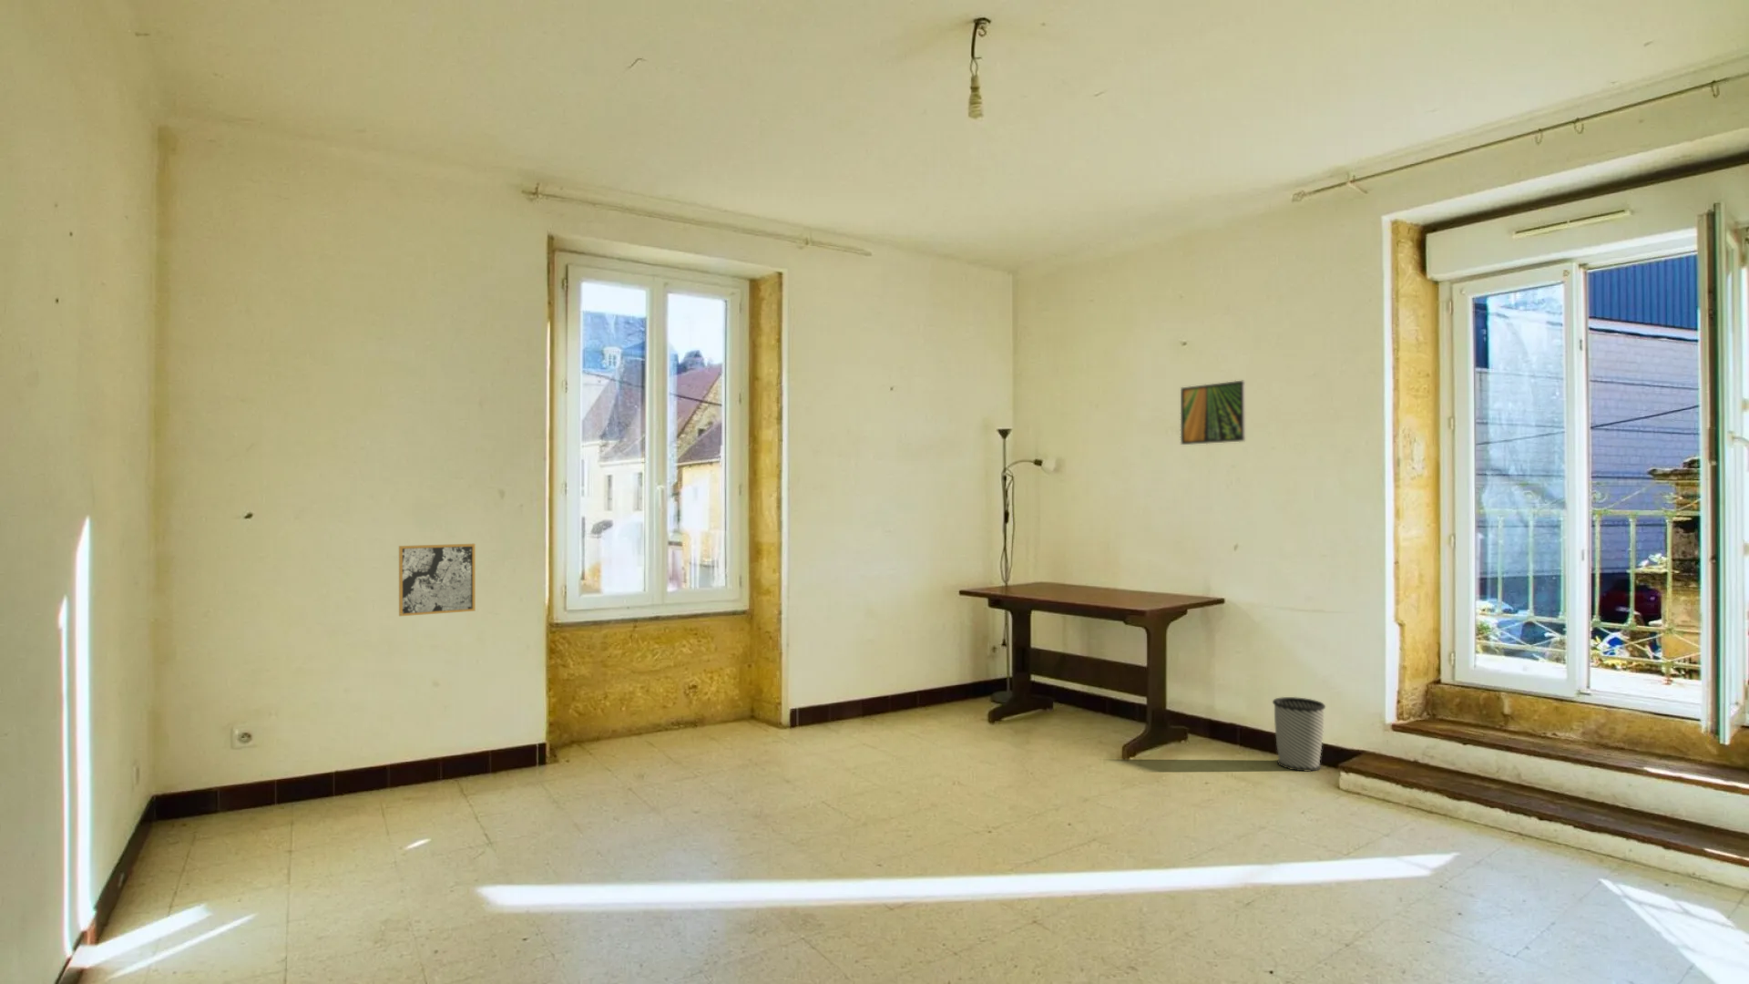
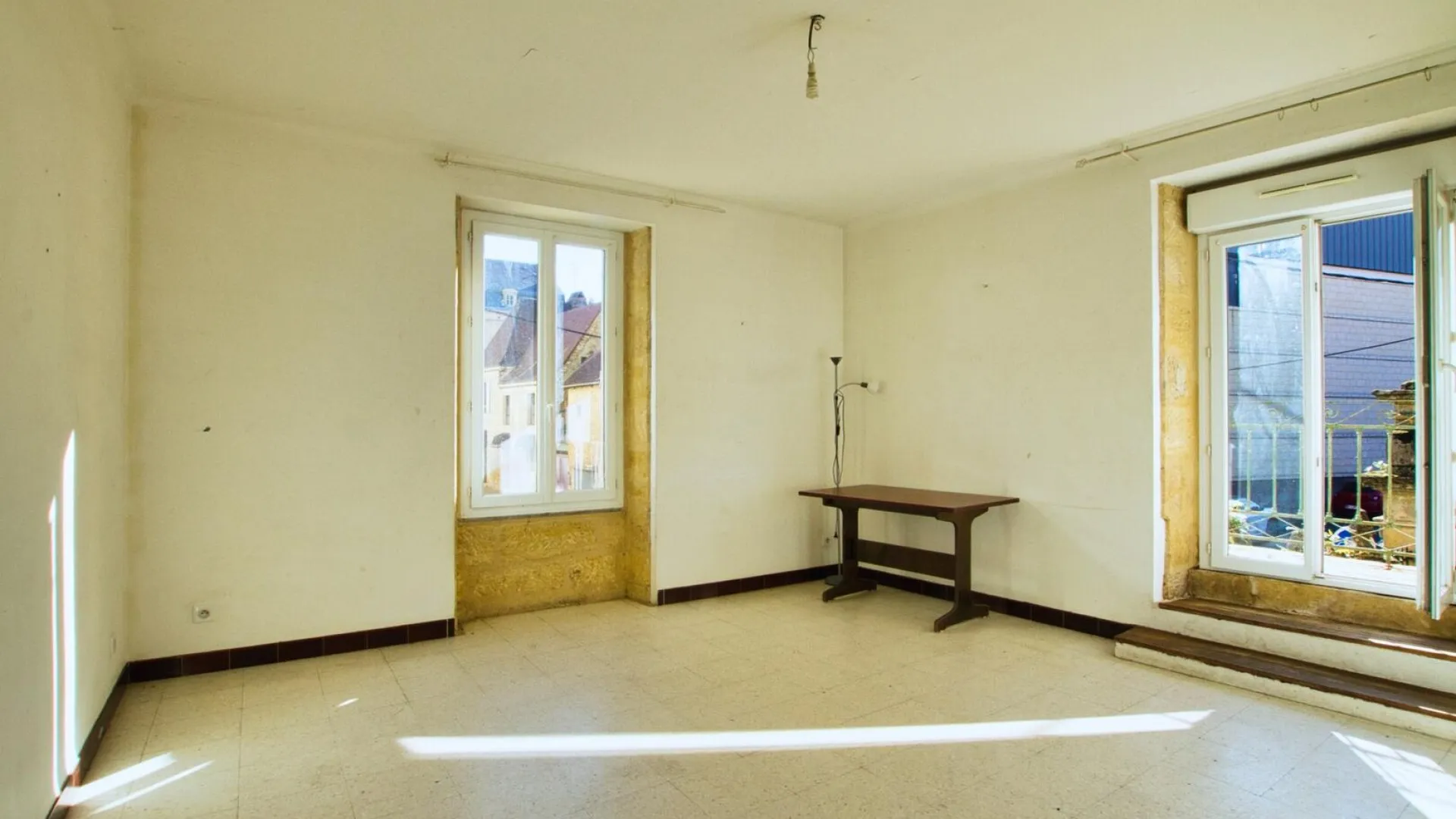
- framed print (1212, 413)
- wastebasket (1299, 733)
- wall art (437, 579)
